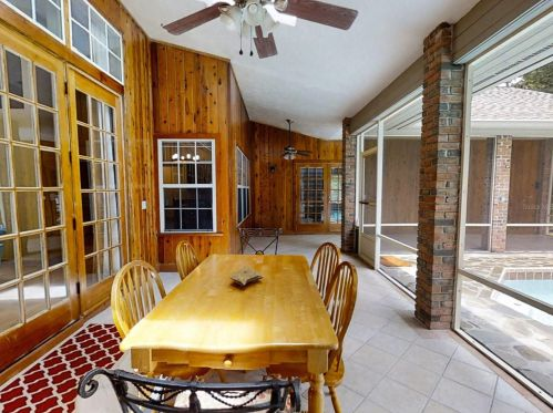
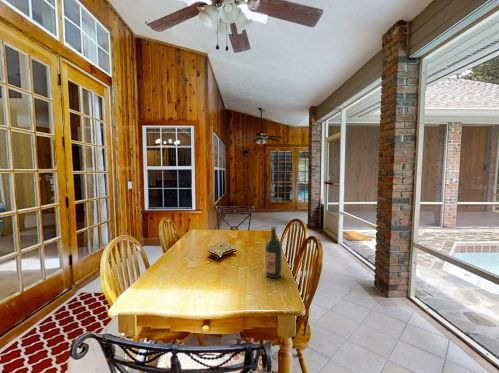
+ wine bottle (273, 251)
